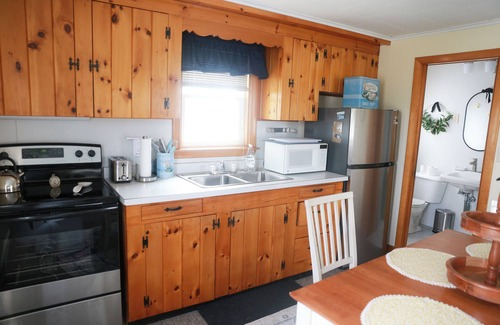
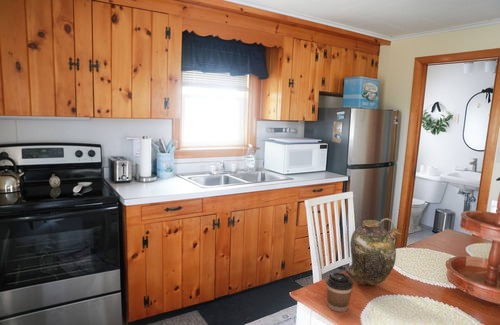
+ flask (372, 251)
+ coffee cup (338, 290)
